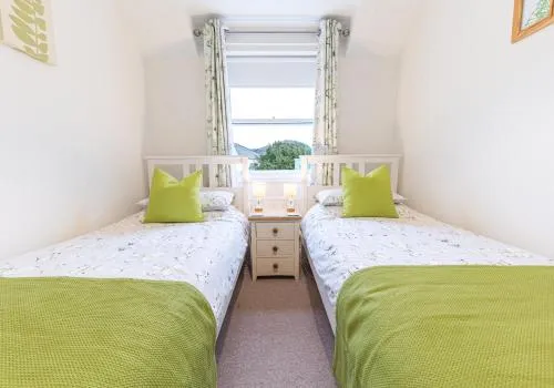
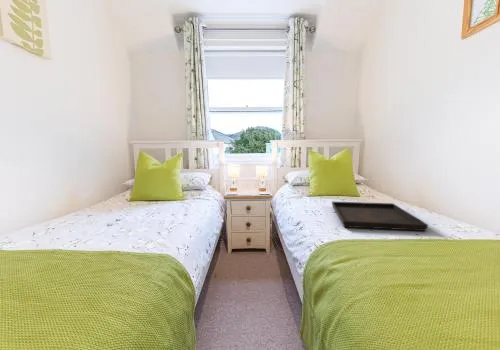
+ serving tray (371, 214)
